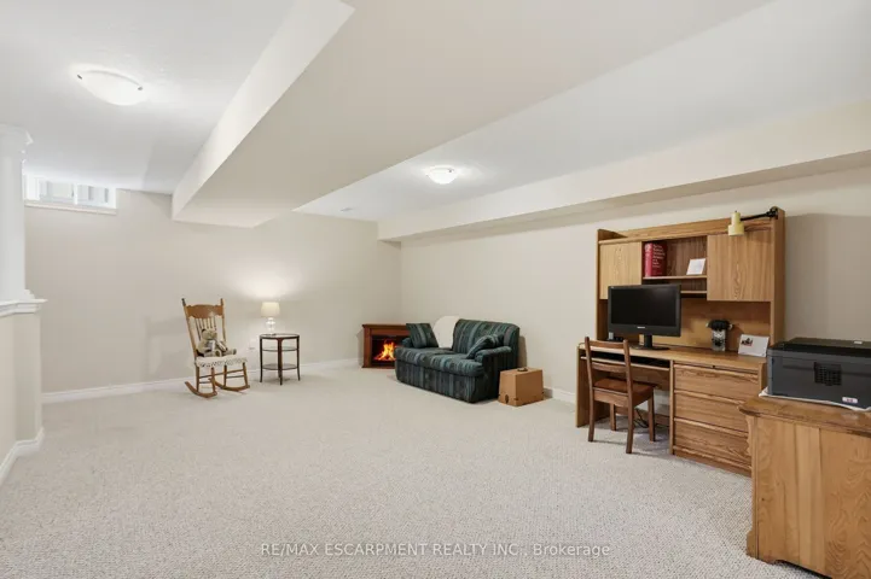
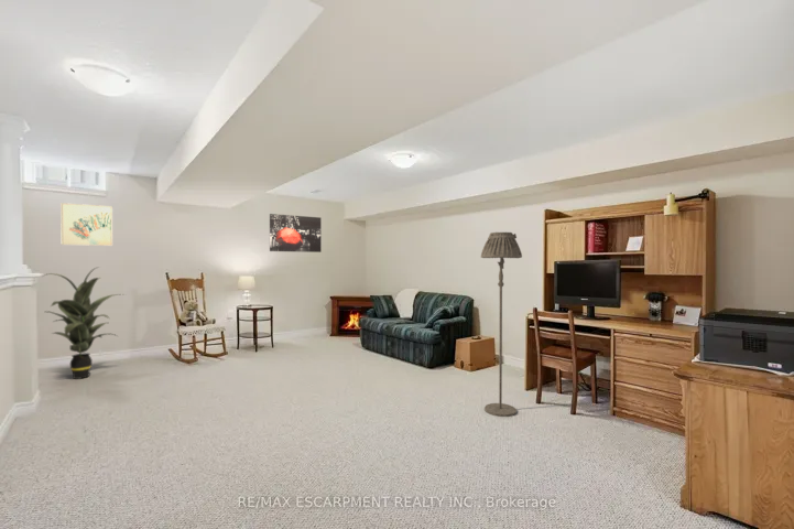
+ wall art (296, 234)
+ floor lamp (500, 322)
+ indoor plant (85, 322)
+ wall art (87, 225)
